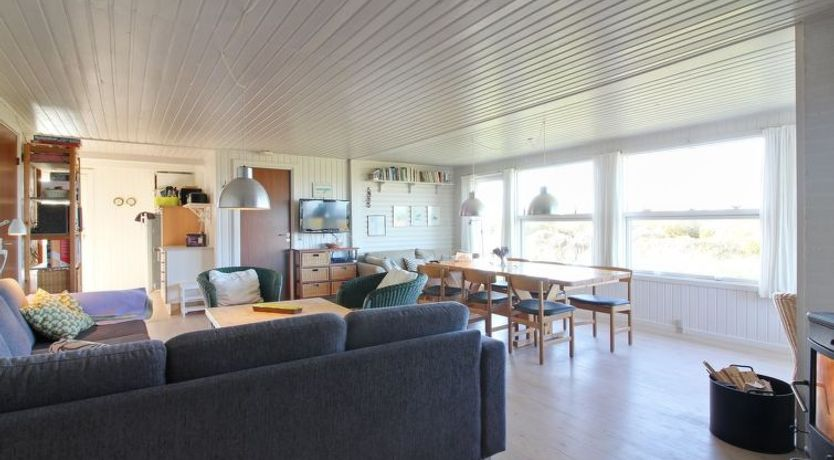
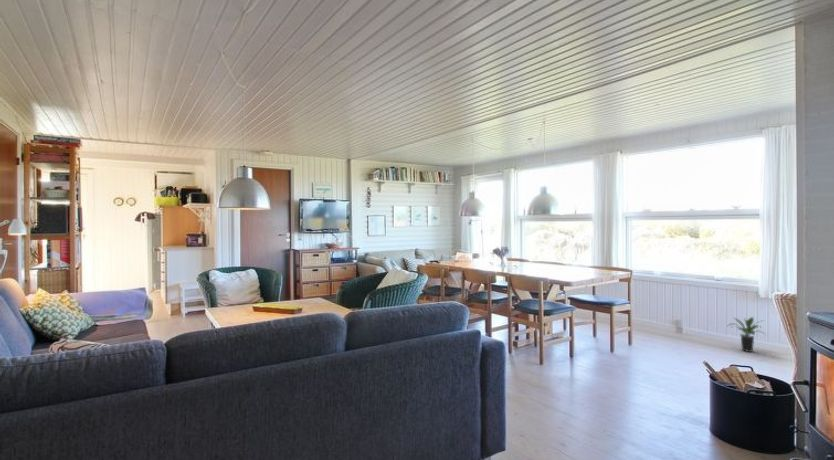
+ potted plant (746, 333)
